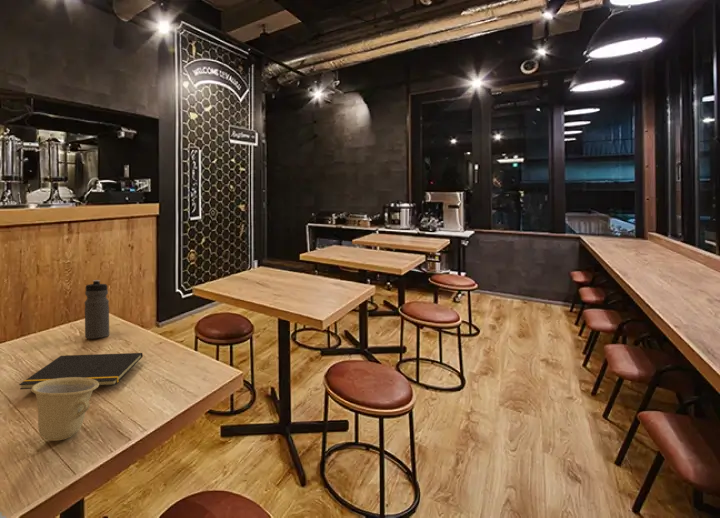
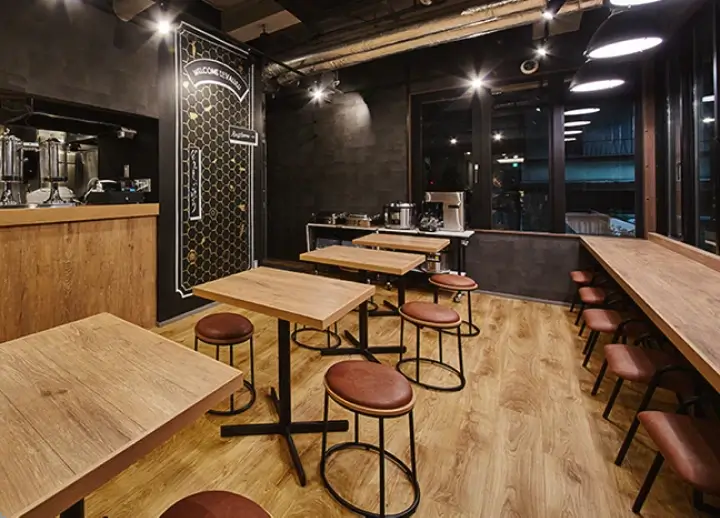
- notepad (86, 369)
- cup (66, 408)
- water bottle (96, 308)
